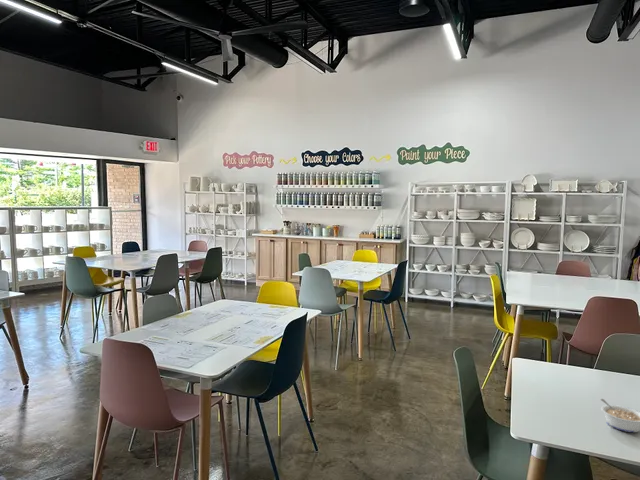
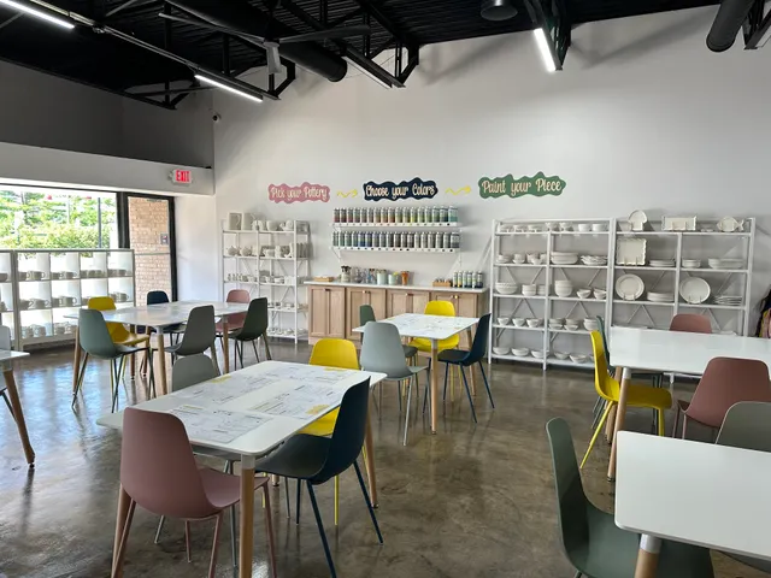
- legume (621, 417)
